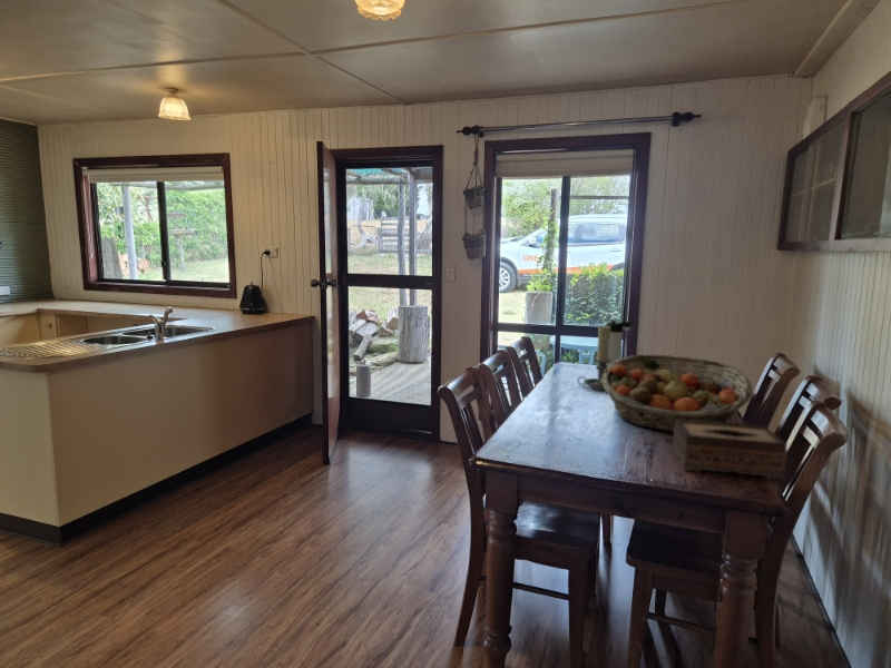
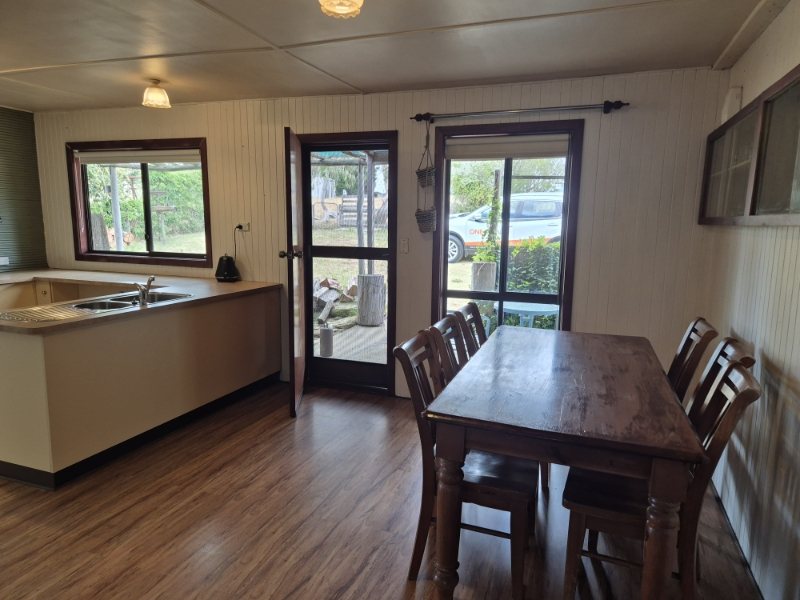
- fruit basket (672, 391)
- thermos bottle (617, 350)
- candle holder (599, 356)
- tissue box (725, 448)
